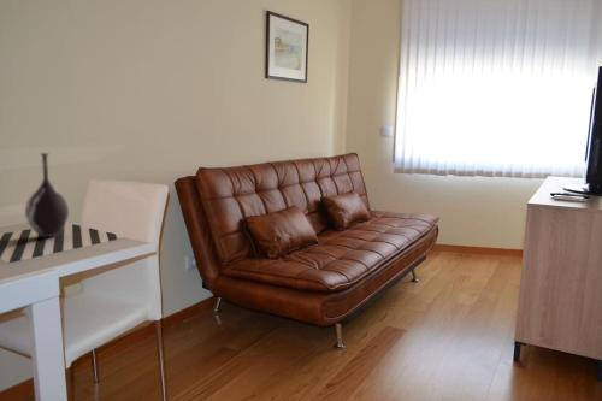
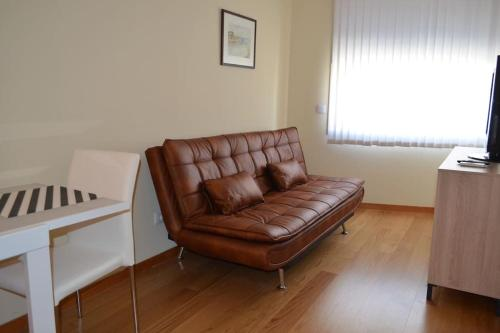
- vase (46, 195)
